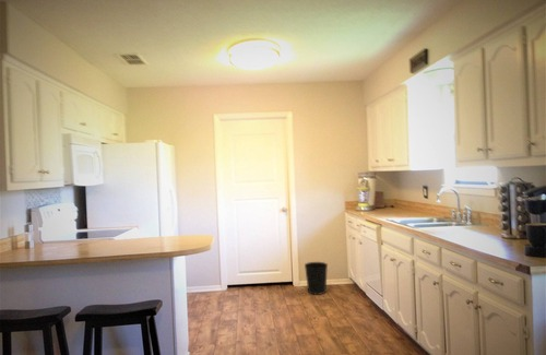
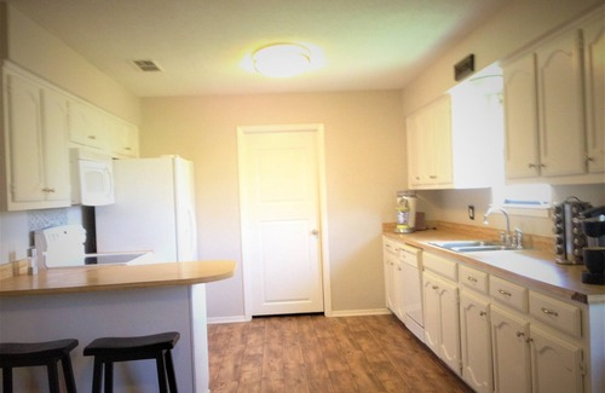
- wastebasket (316, 277)
